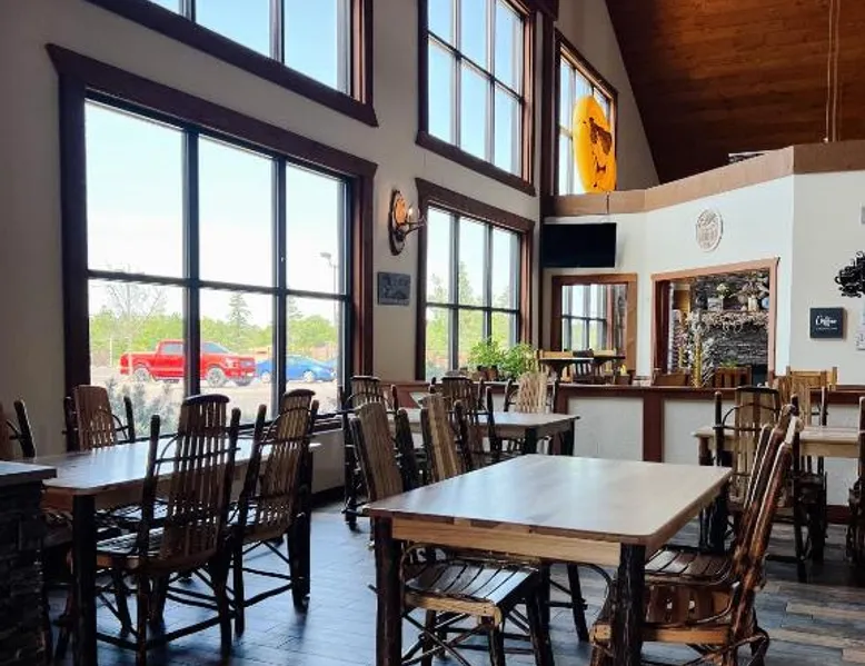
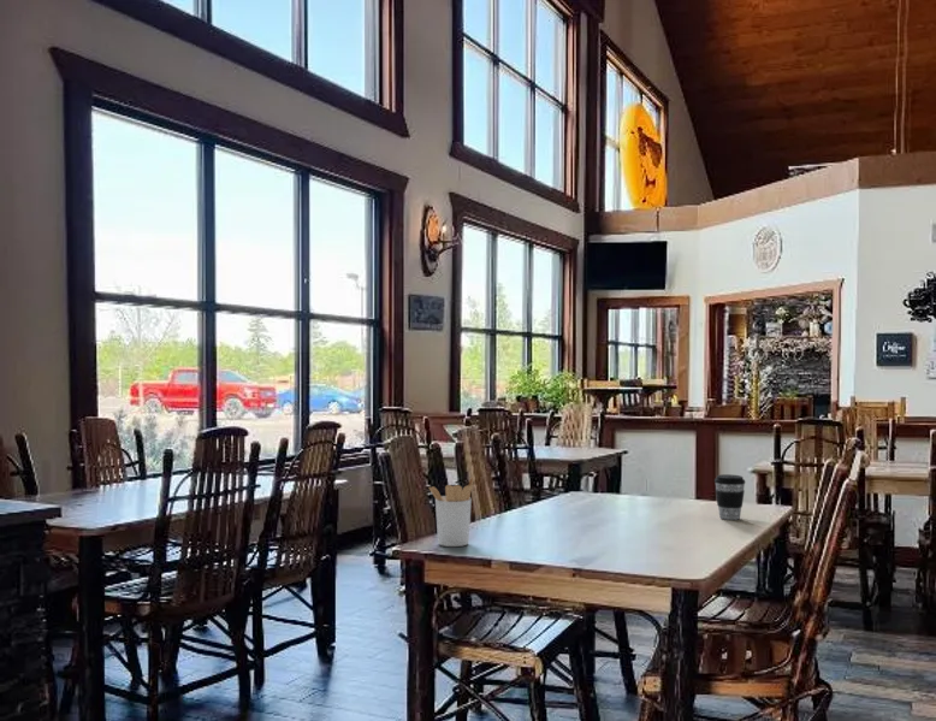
+ utensil holder (455, 512)
+ coffee cup (729, 497)
